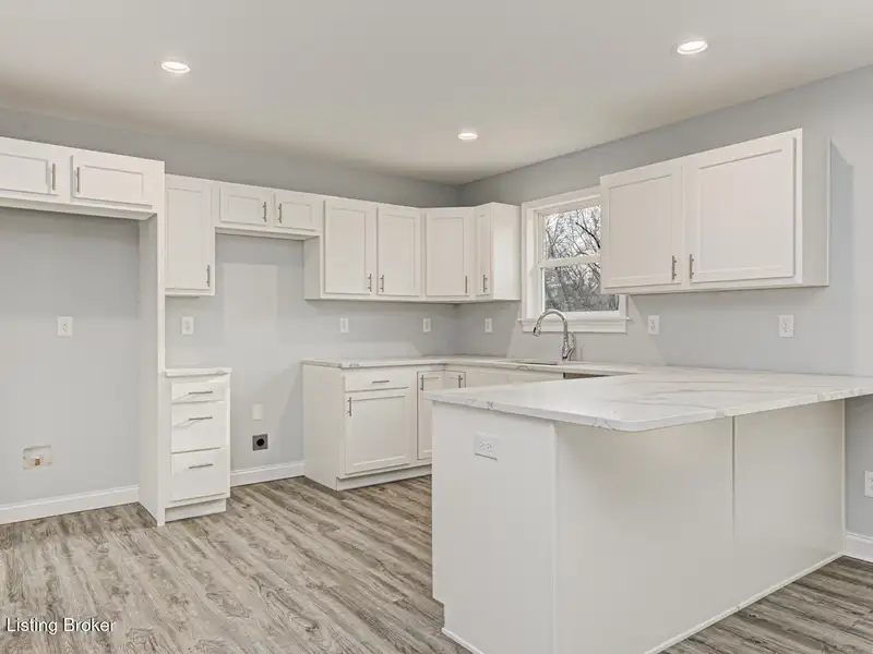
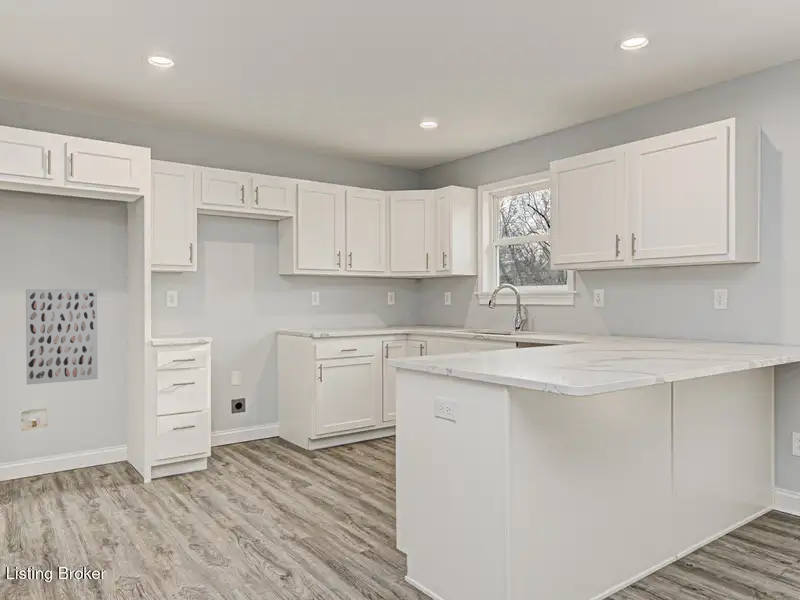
+ wall art (62, 335)
